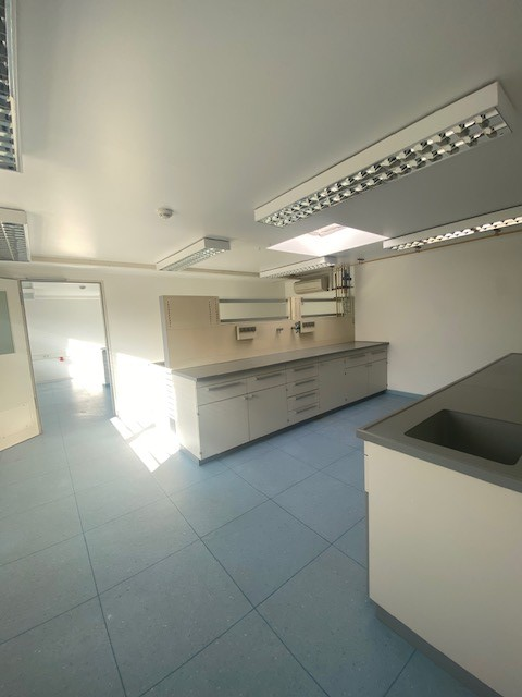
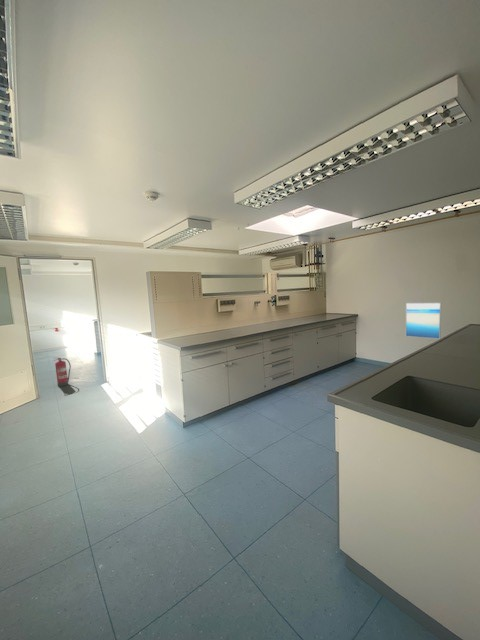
+ fire extinguisher (62, 370)
+ wall art (422, 320)
